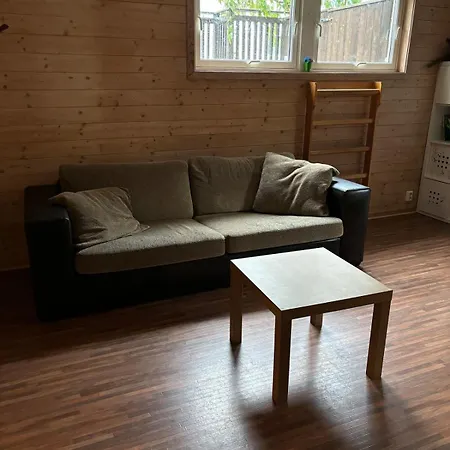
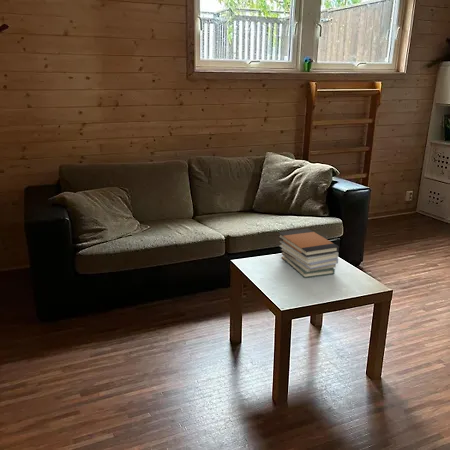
+ book stack (307, 252)
